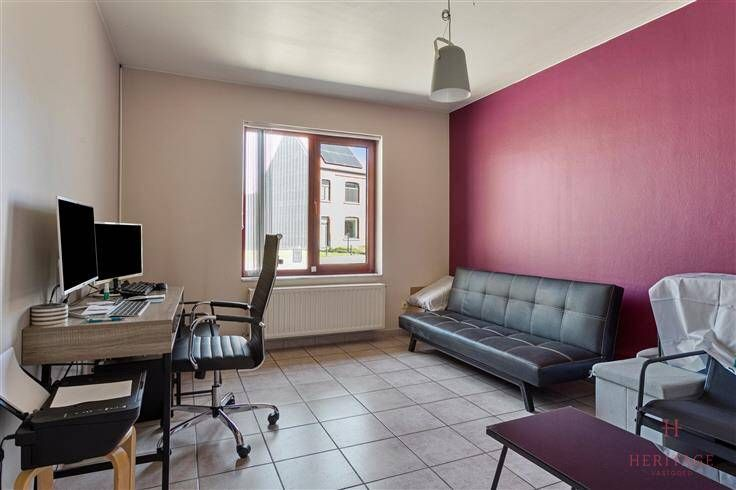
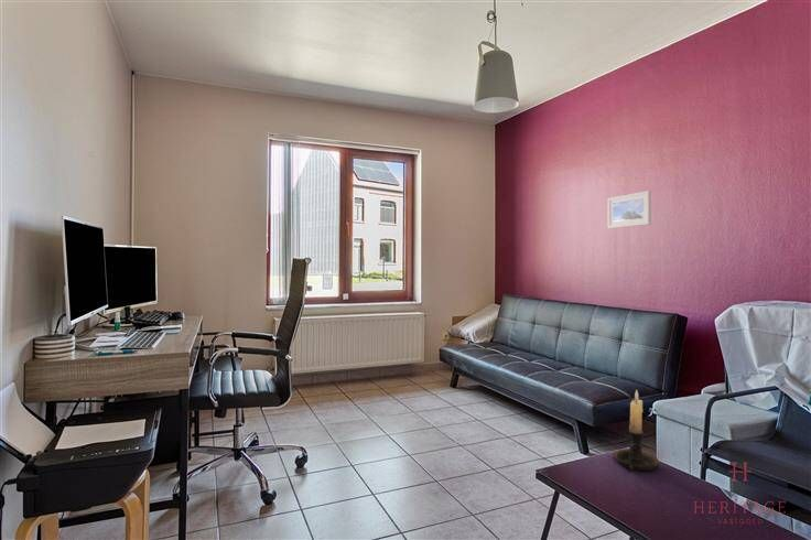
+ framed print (628, 210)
+ candle holder (635, 428)
